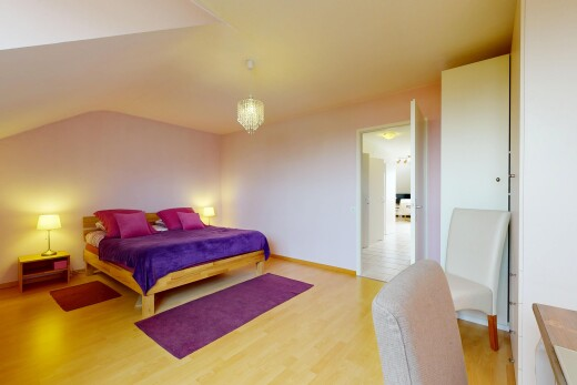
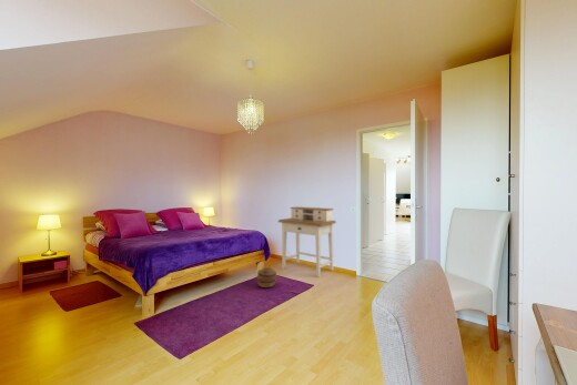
+ desk (308, 234)
+ basket (266, 276)
